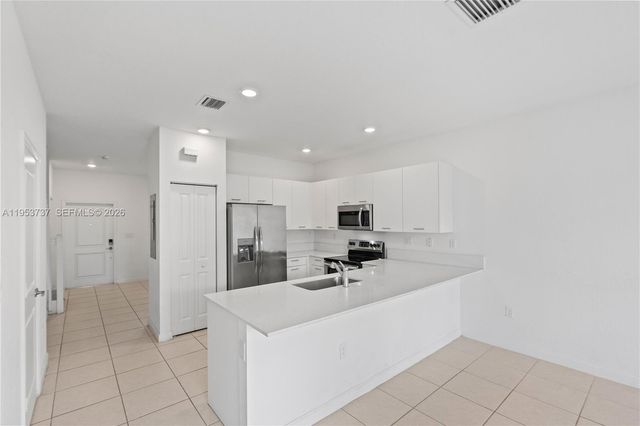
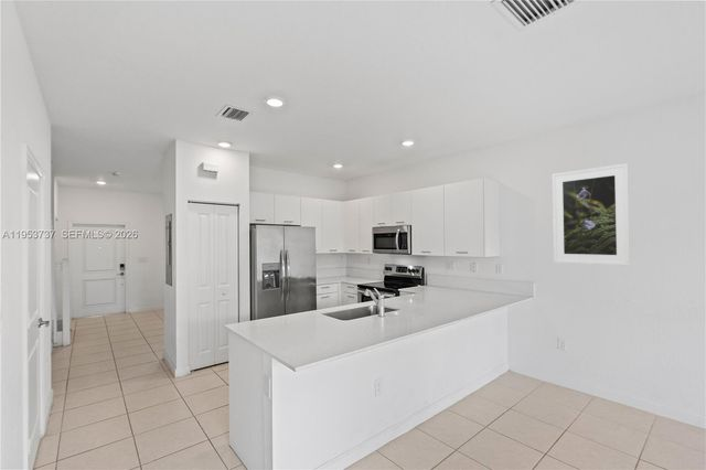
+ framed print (588, 216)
